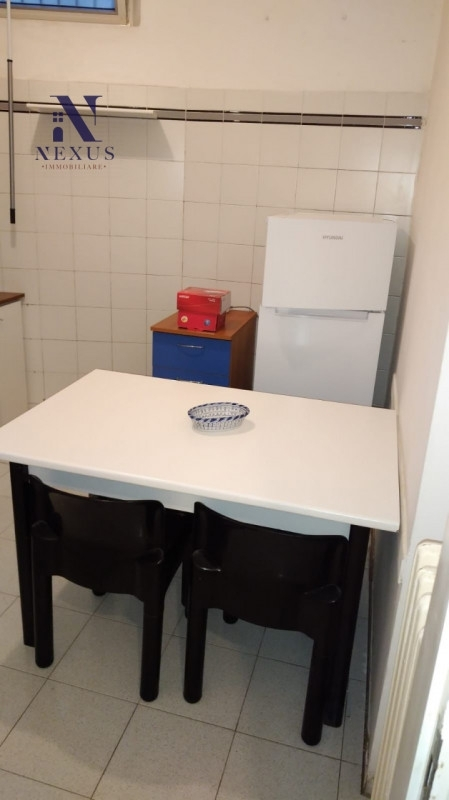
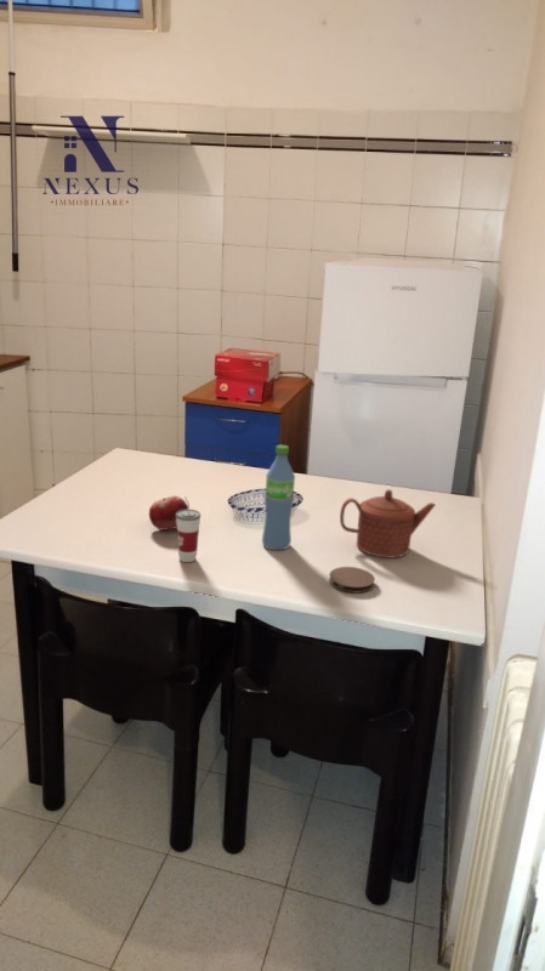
+ coaster (351, 579)
+ cup (187, 528)
+ teapot (386, 518)
+ fruit (169, 511)
+ water bottle (279, 496)
